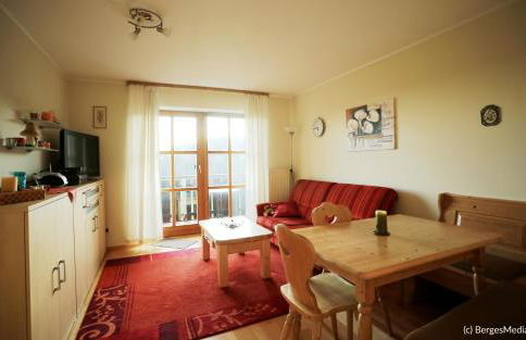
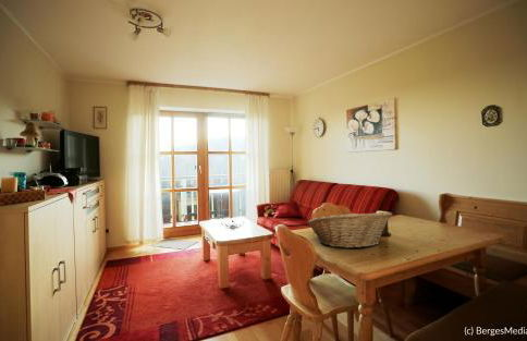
+ fruit basket (348, 224)
